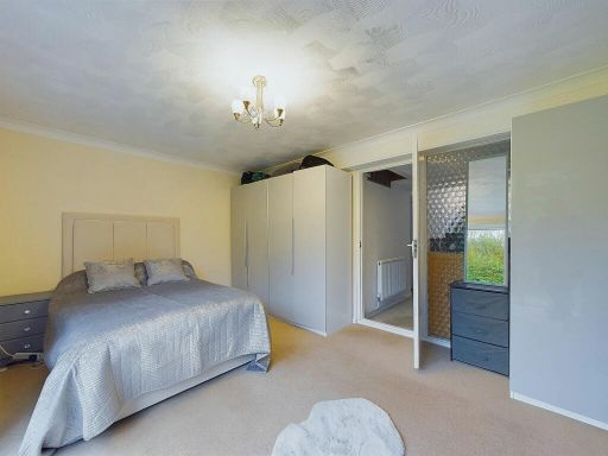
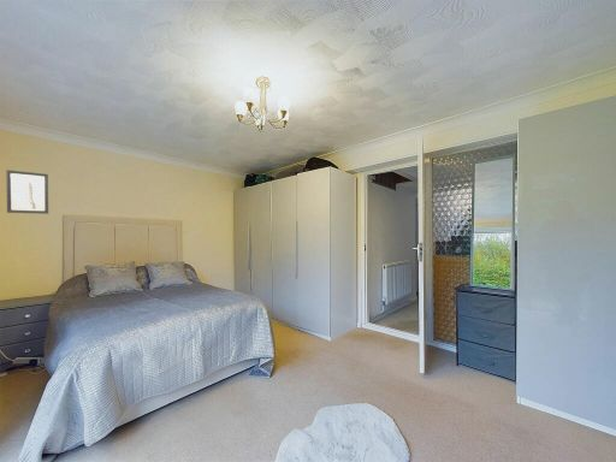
+ wall art (28, 192)
